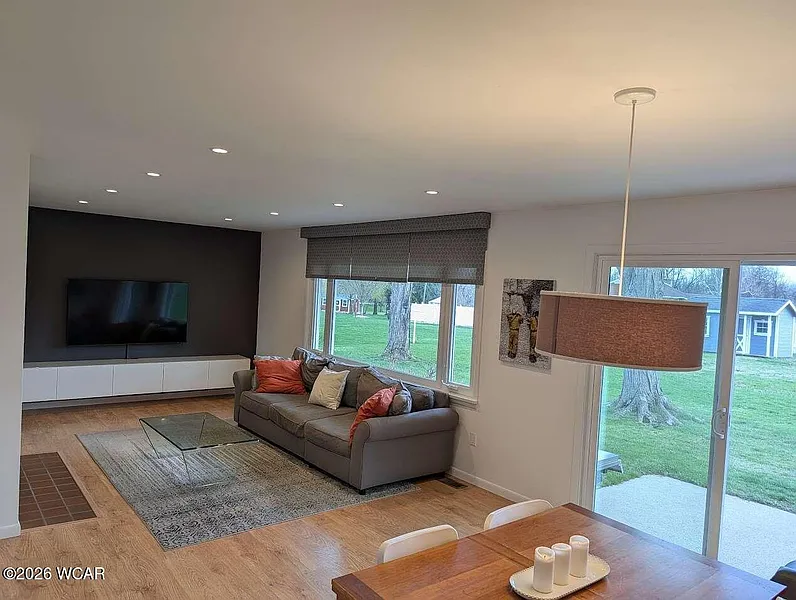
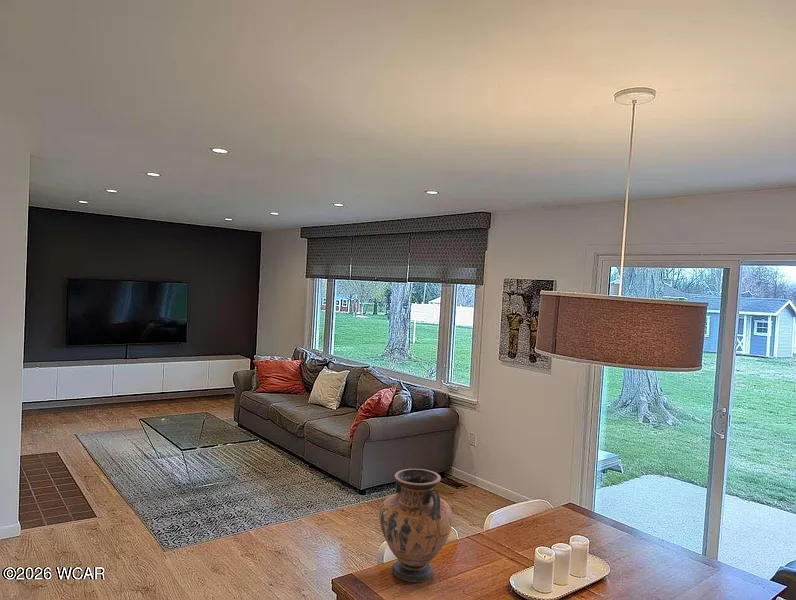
+ vase (415, 523)
